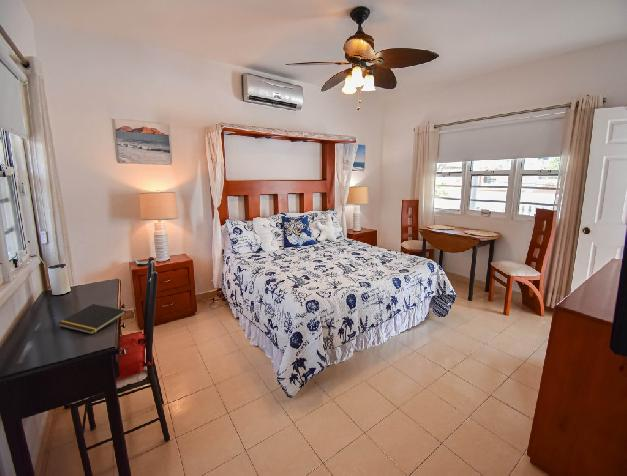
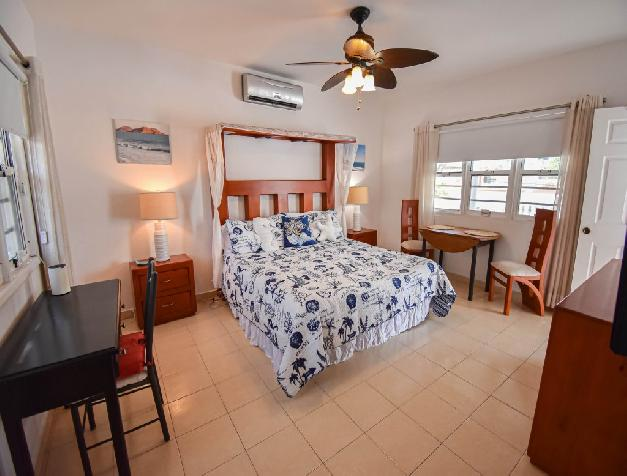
- notepad (92, 317)
